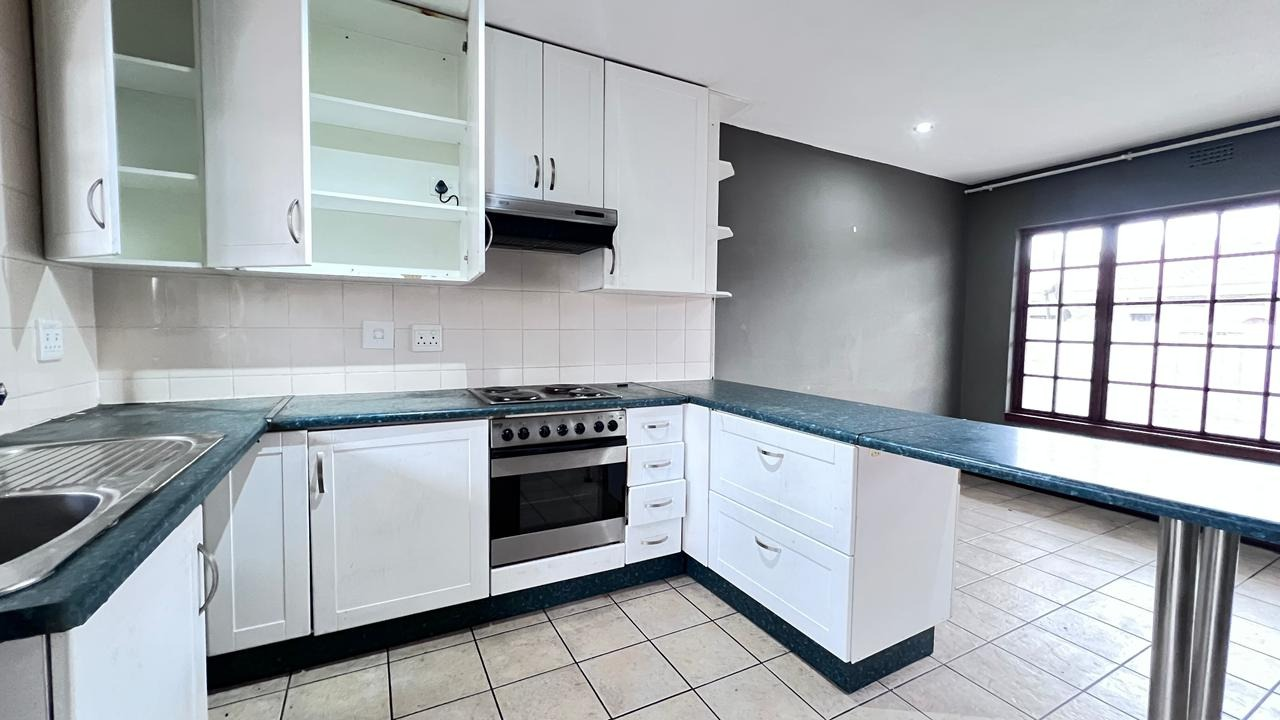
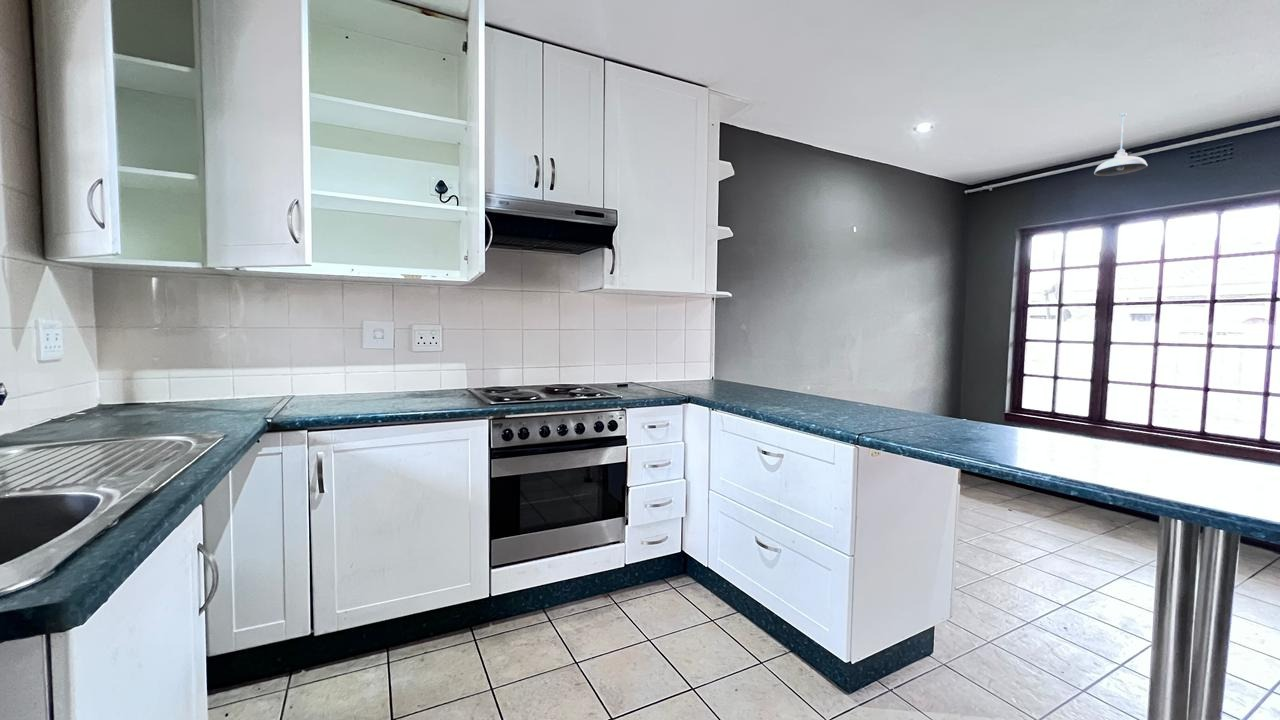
+ pendant light (1121, 142)
